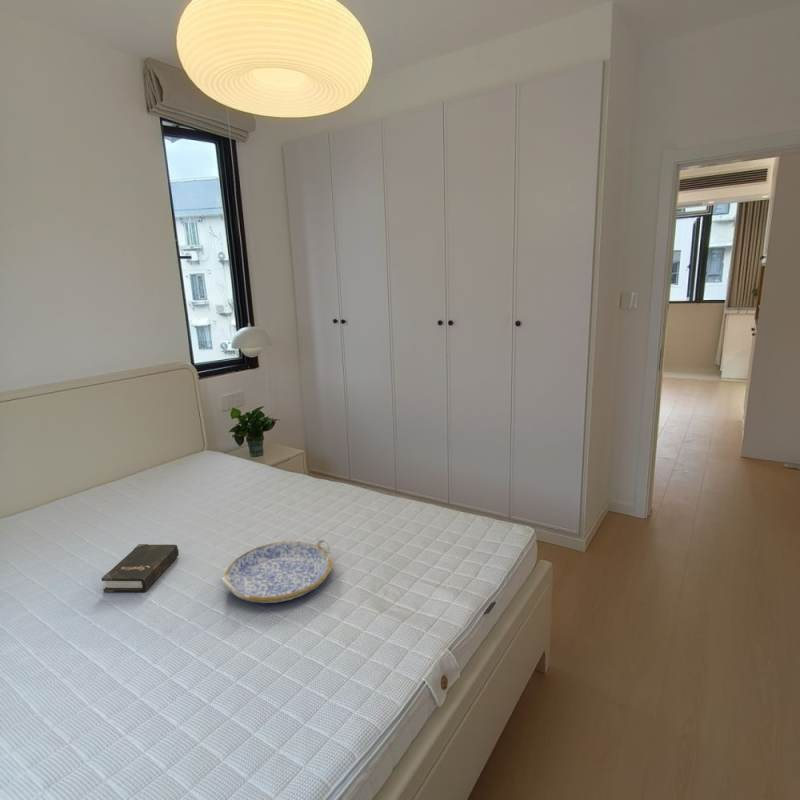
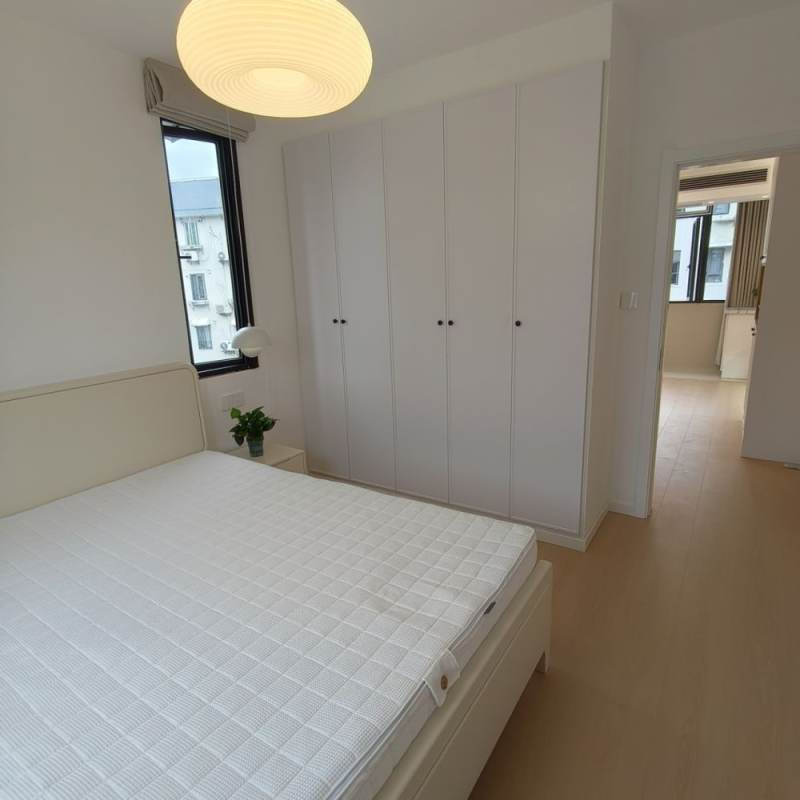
- hardback book (142, 566)
- serving tray (279, 568)
